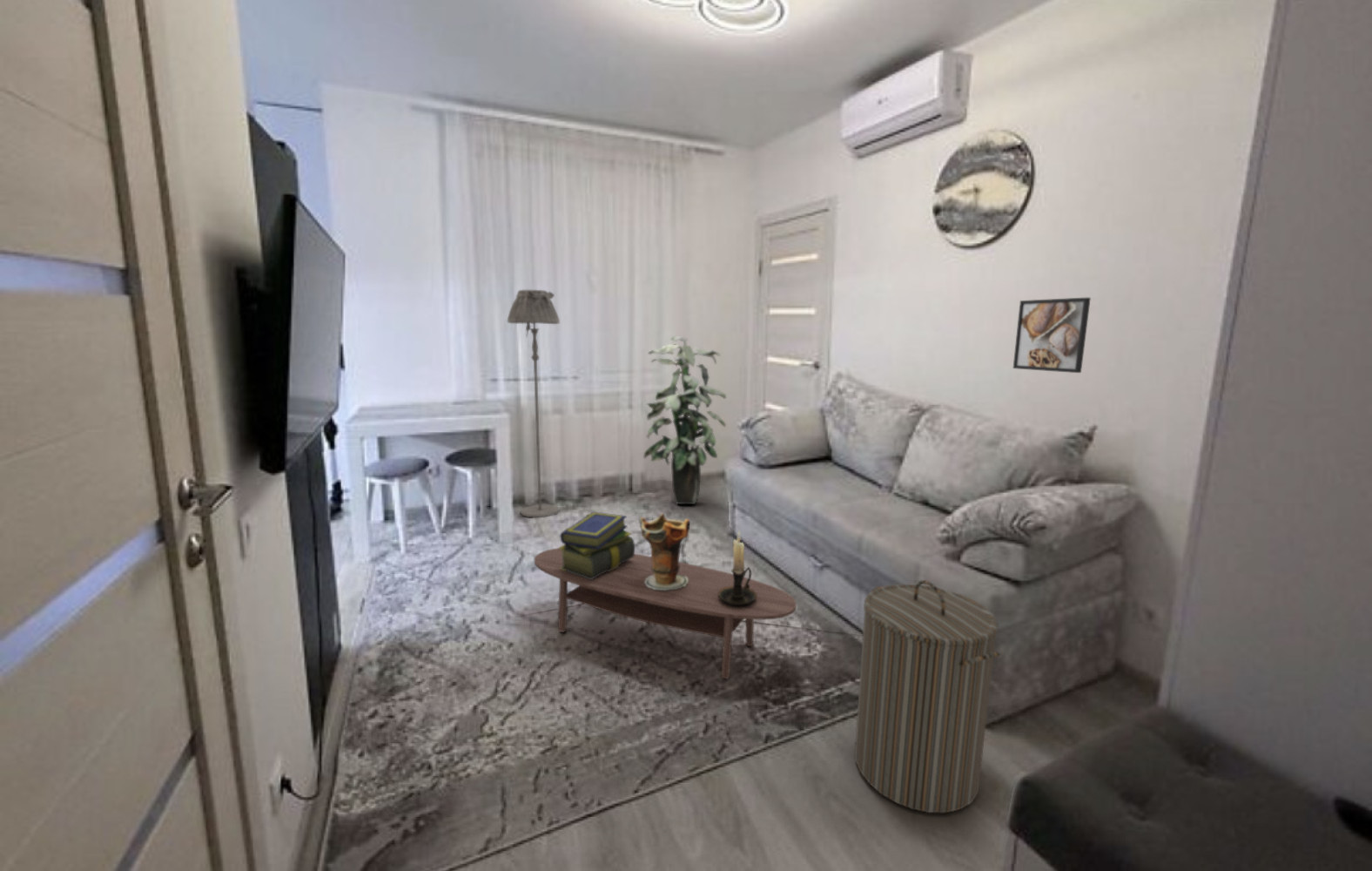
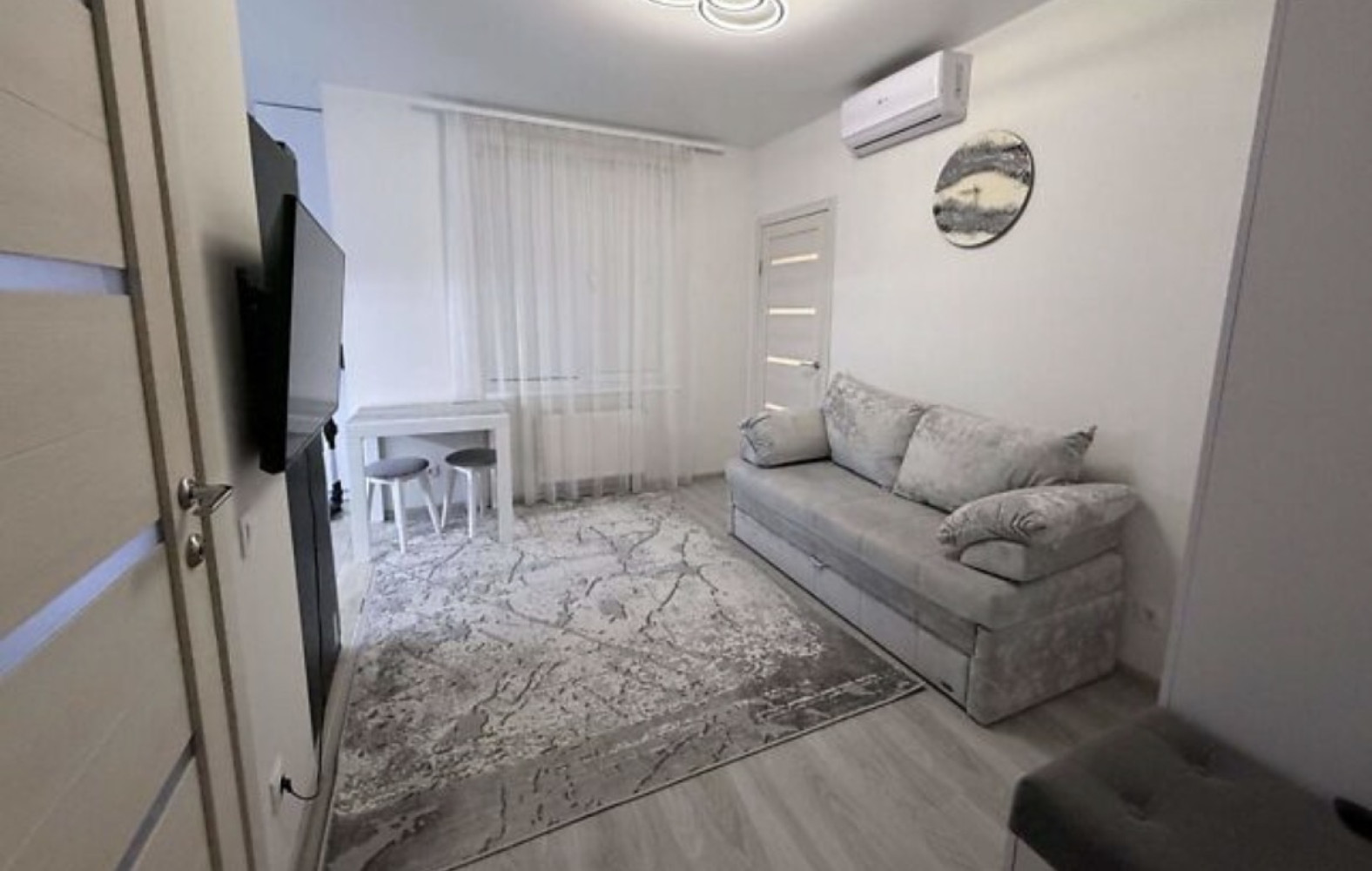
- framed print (1049, 334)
- decorative vase (664, 548)
- candle holder (741, 563)
- floor lamp (536, 404)
- stack of books (596, 543)
- coffee table (654, 607)
- laundry hamper (922, 679)
- indoor plant (682, 421)
